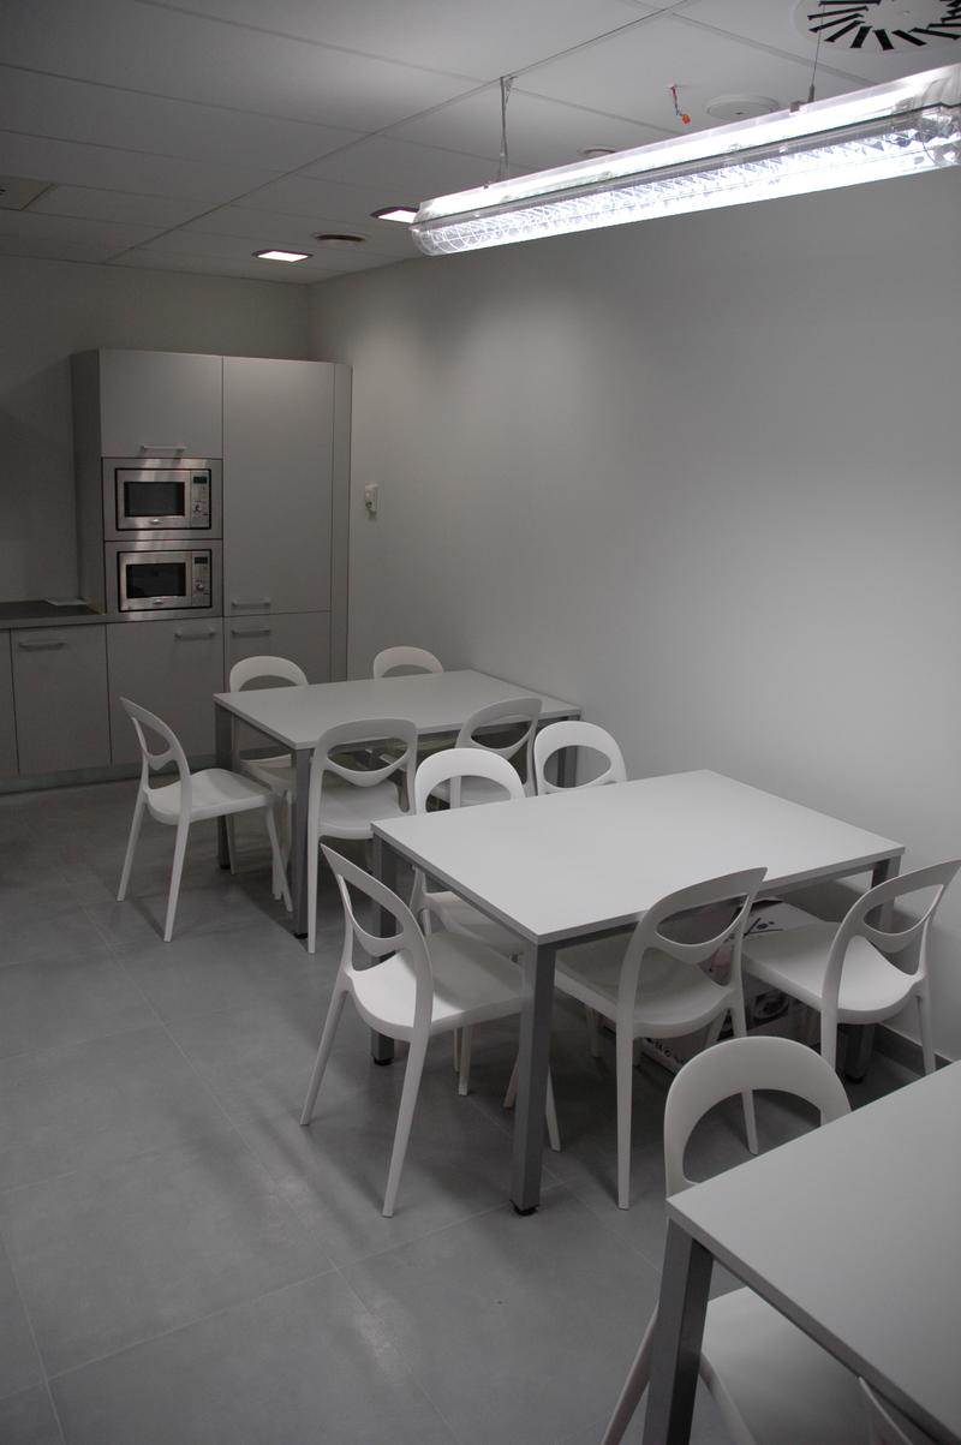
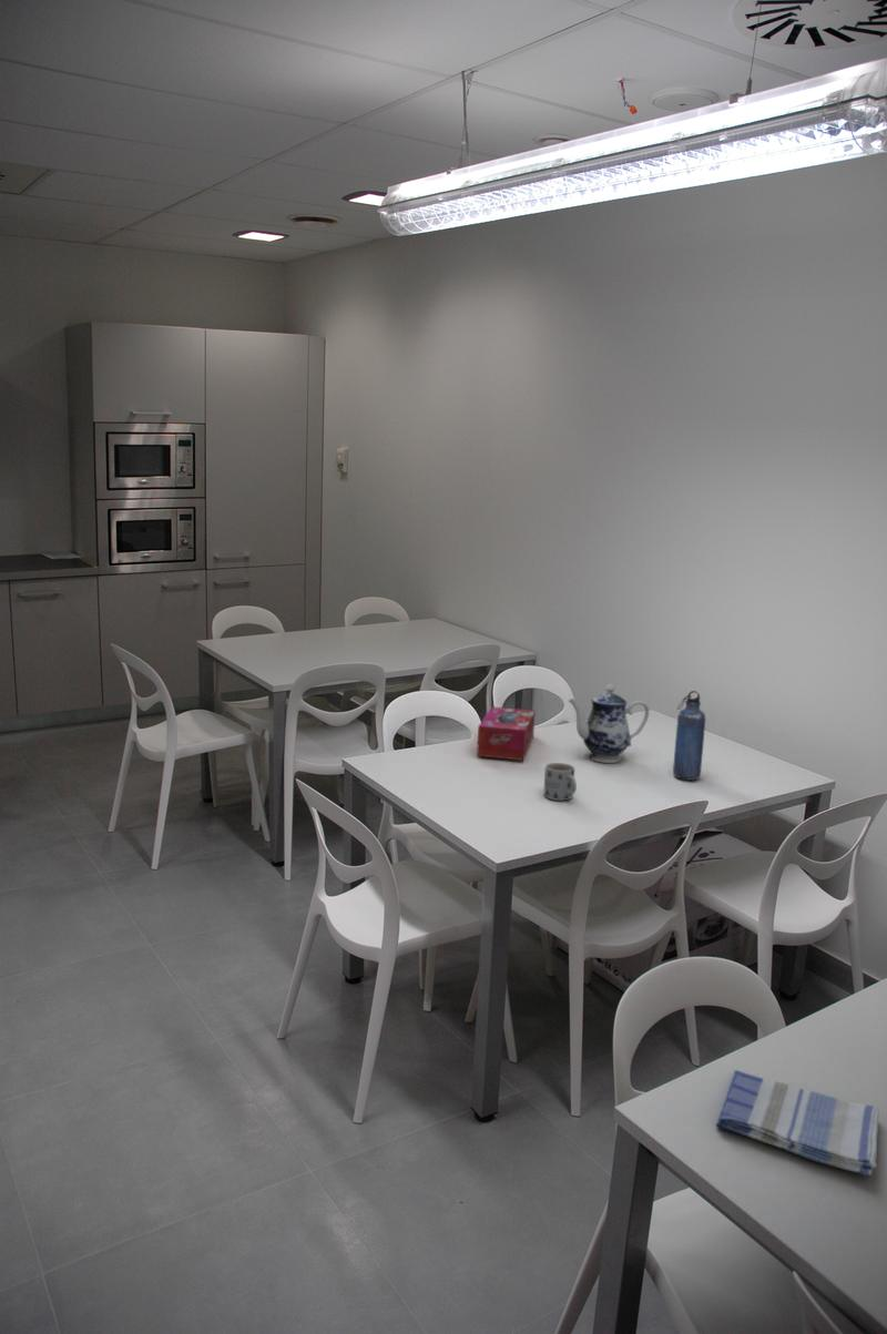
+ water bottle (689, 734)
+ mug (562, 783)
+ dish towel (799, 1117)
+ tissue box (507, 732)
+ teapot (606, 721)
